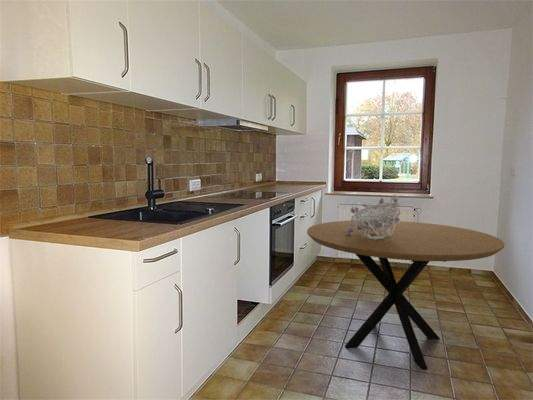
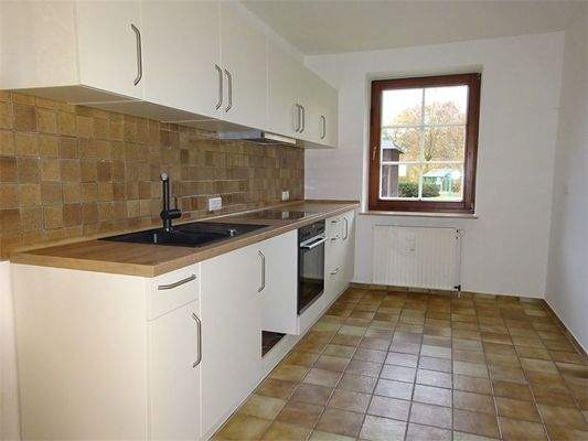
- decorative bowl (372, 214)
- dining table (395, 288)
